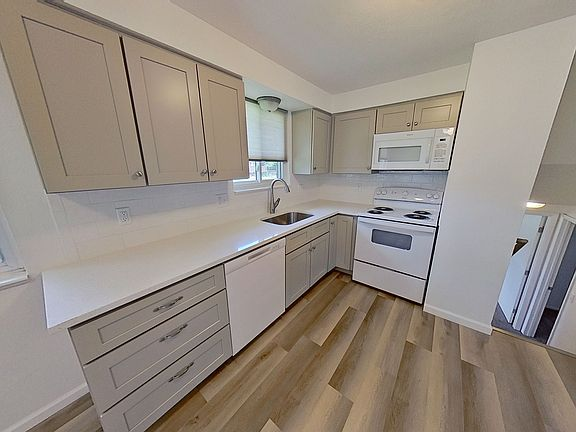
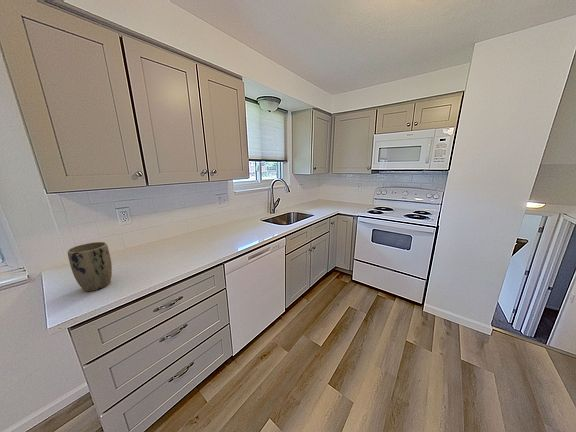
+ plant pot (92, 266)
